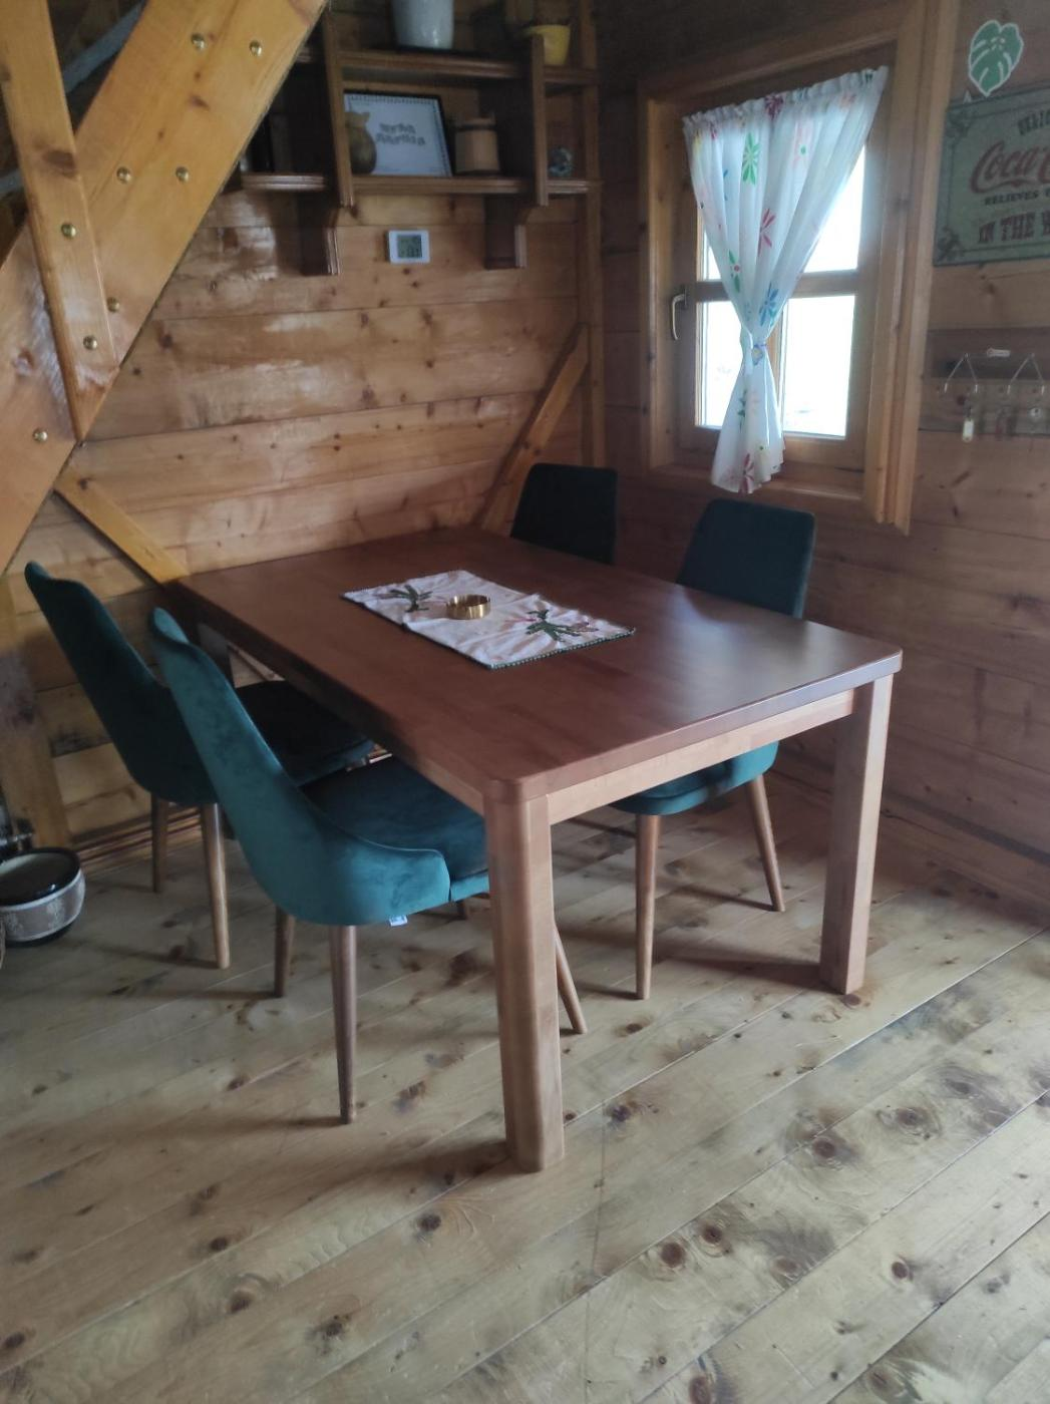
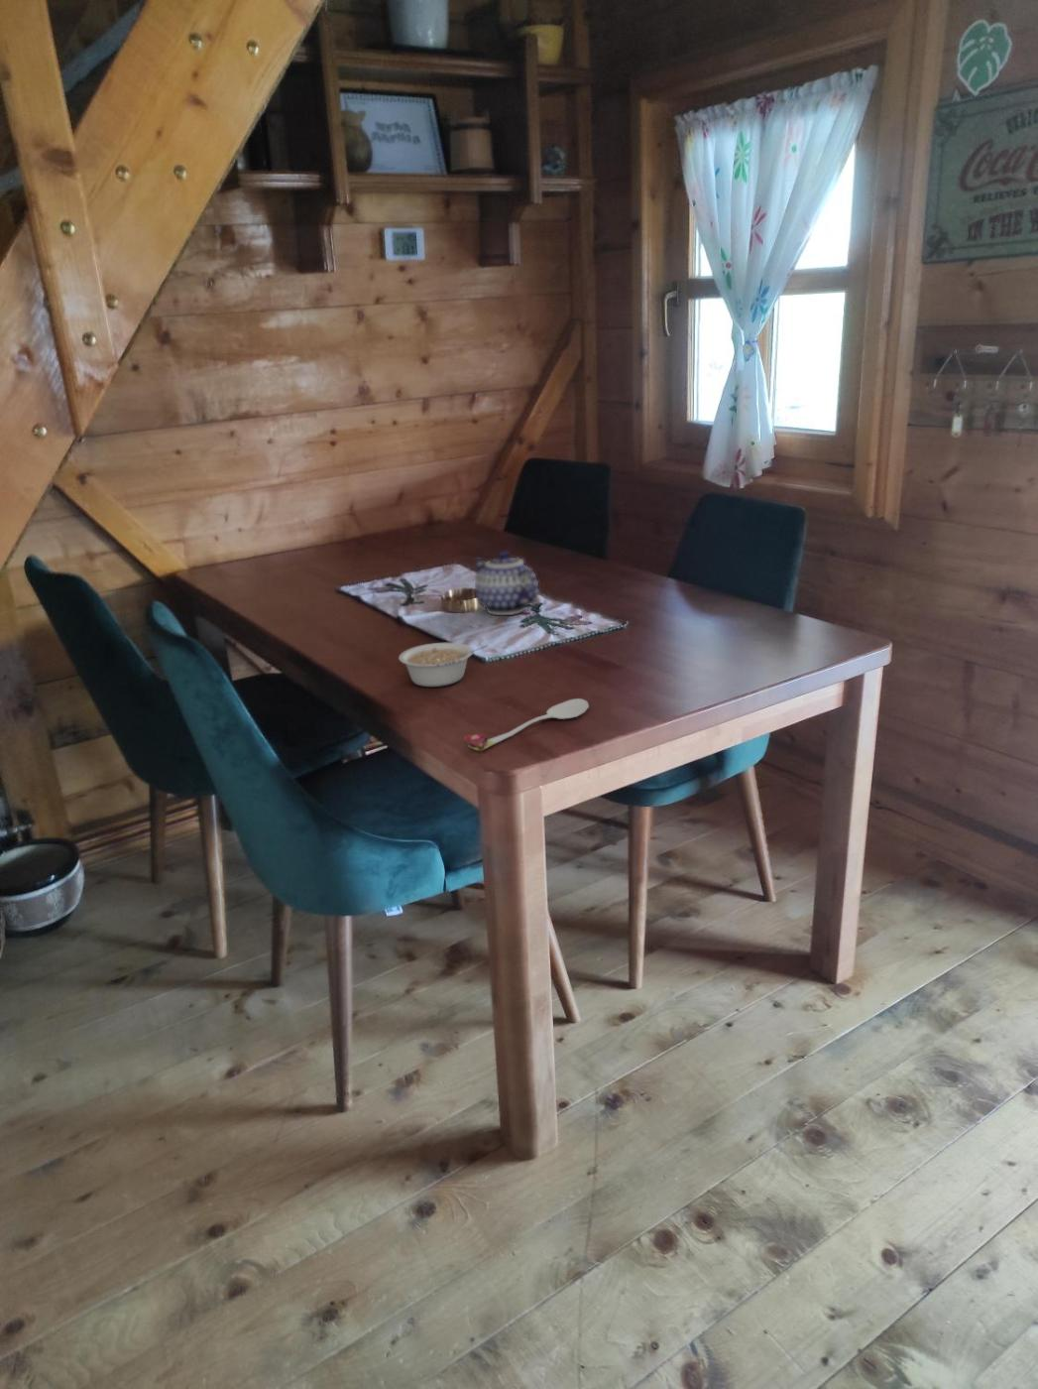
+ legume (439, 662)
+ spoon (529, 721)
+ teapot (505, 580)
